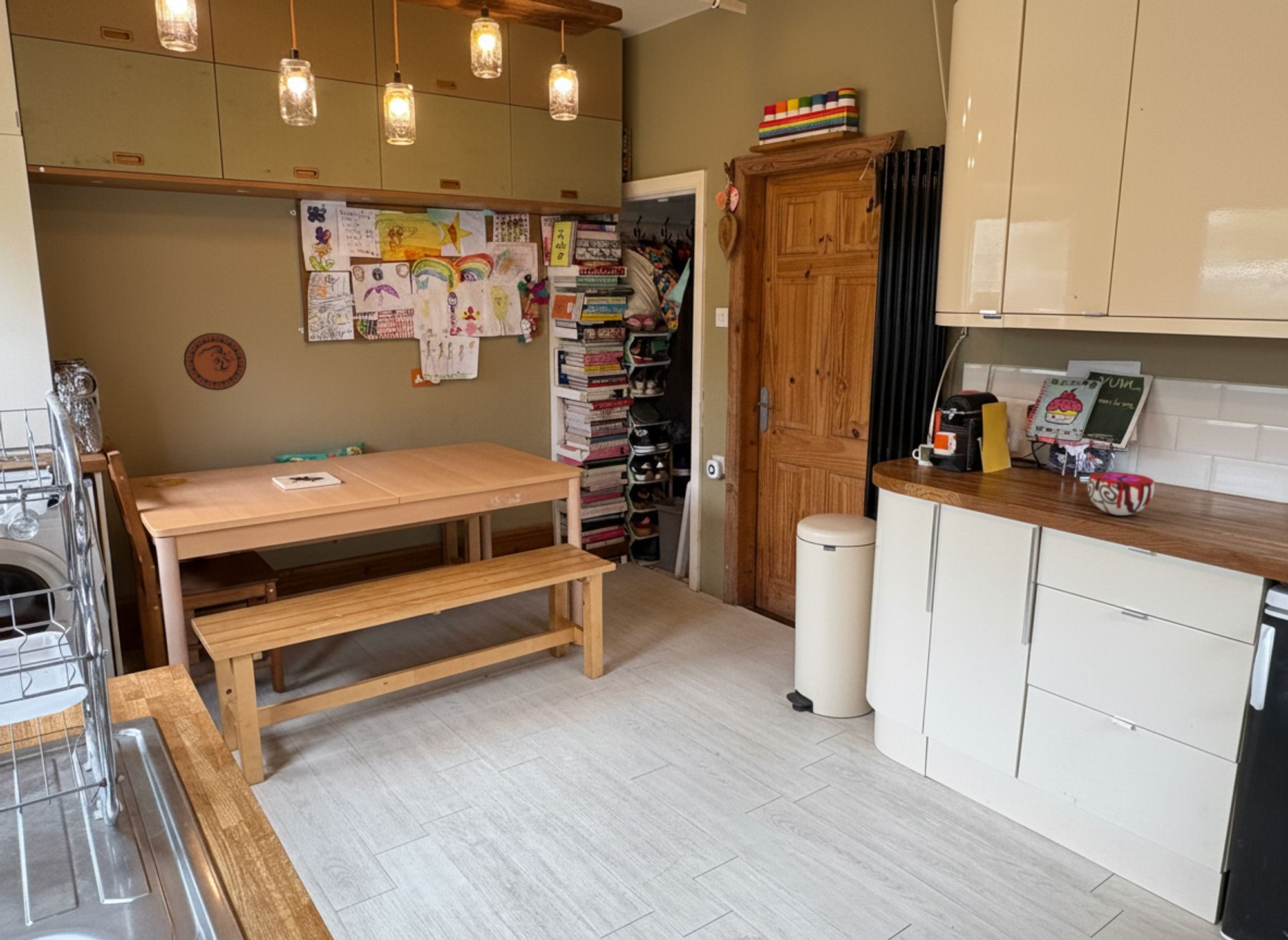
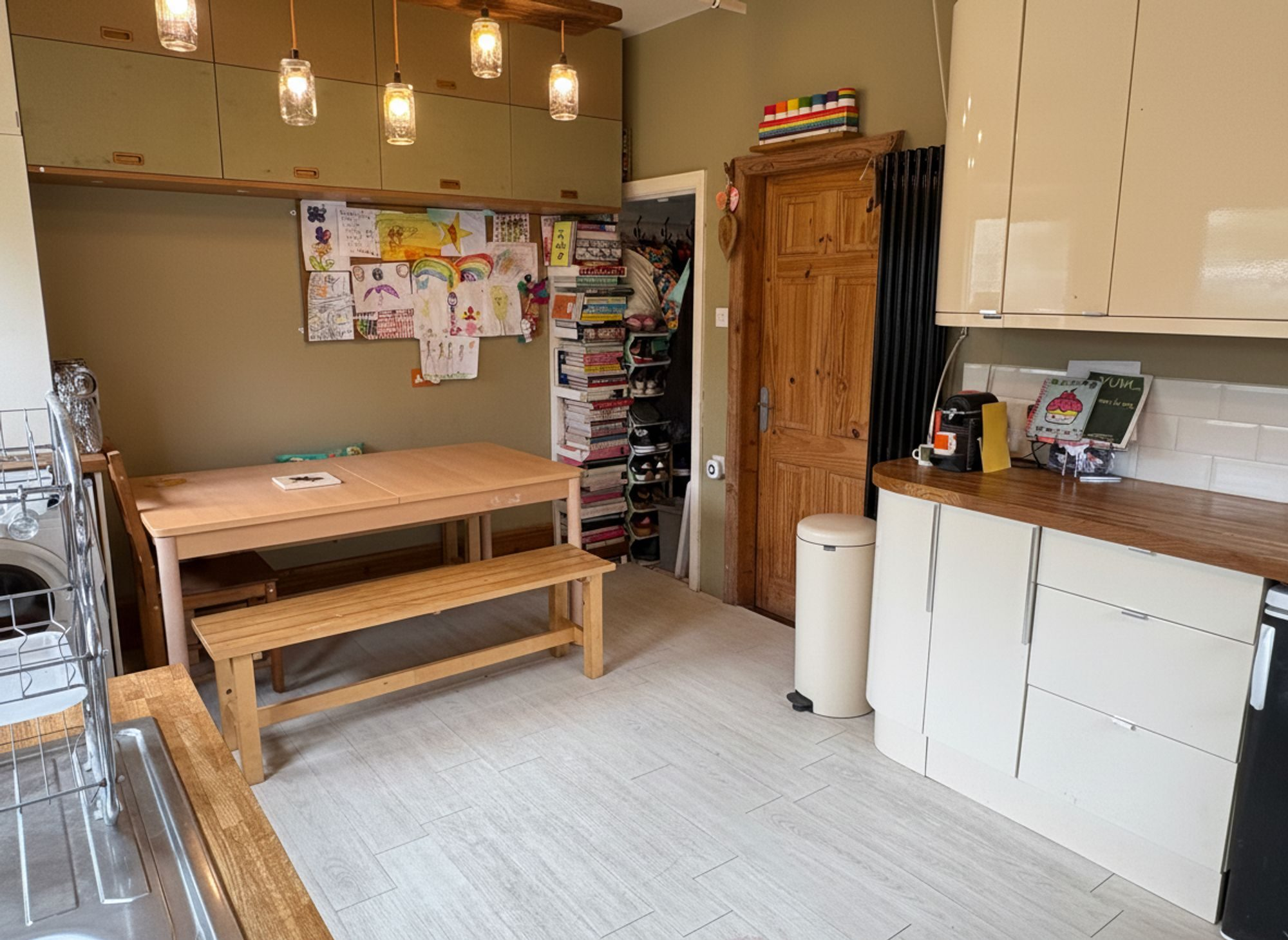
- decorative bowl (1119, 495)
- decorative plate (215, 361)
